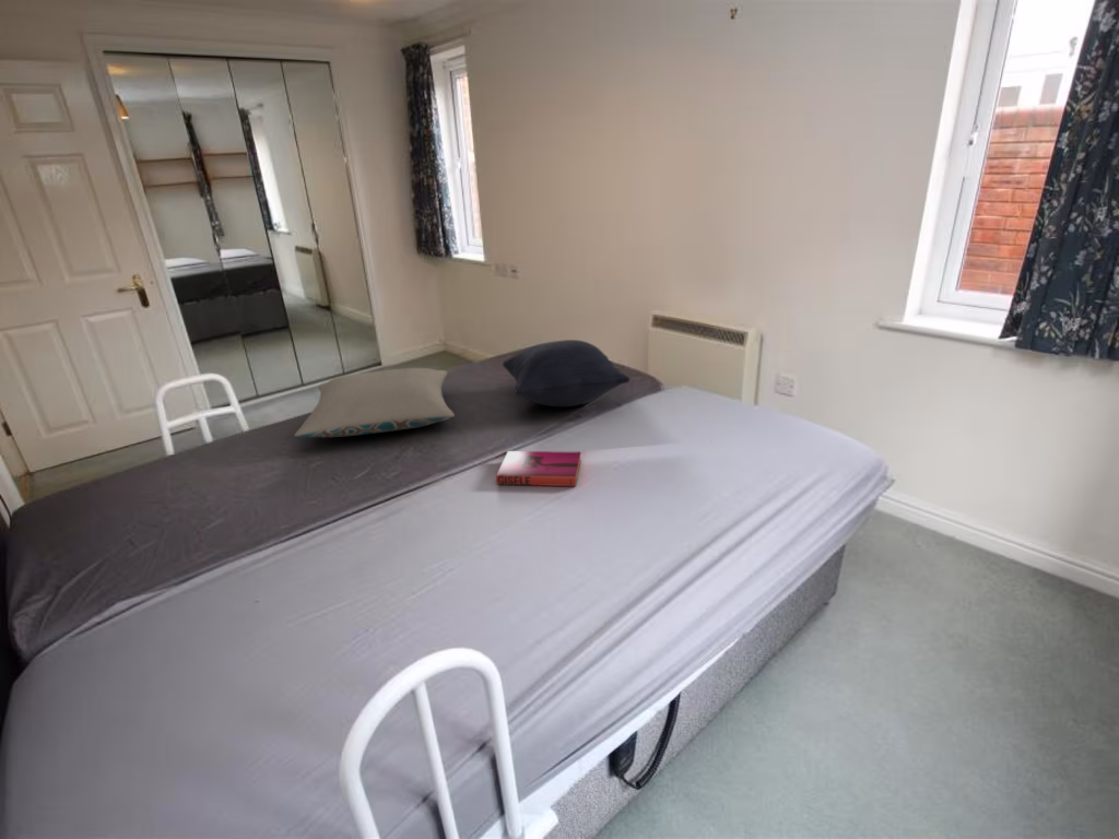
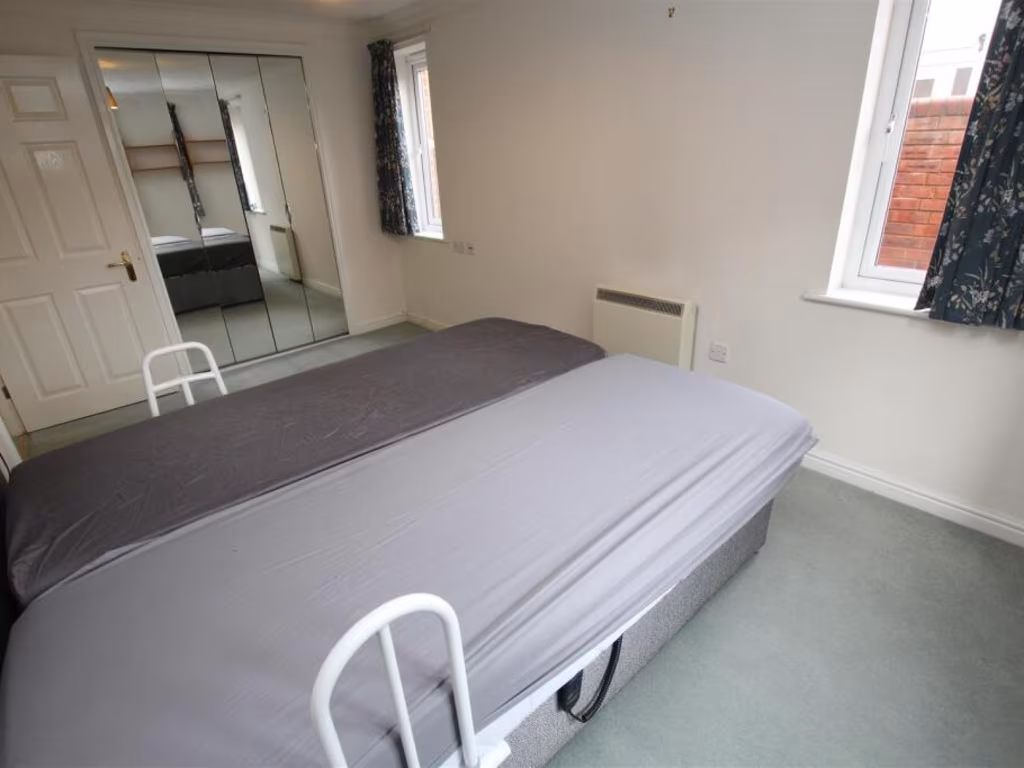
- pillow (380, 400)
- hardback book (540, 468)
- pillow (562, 371)
